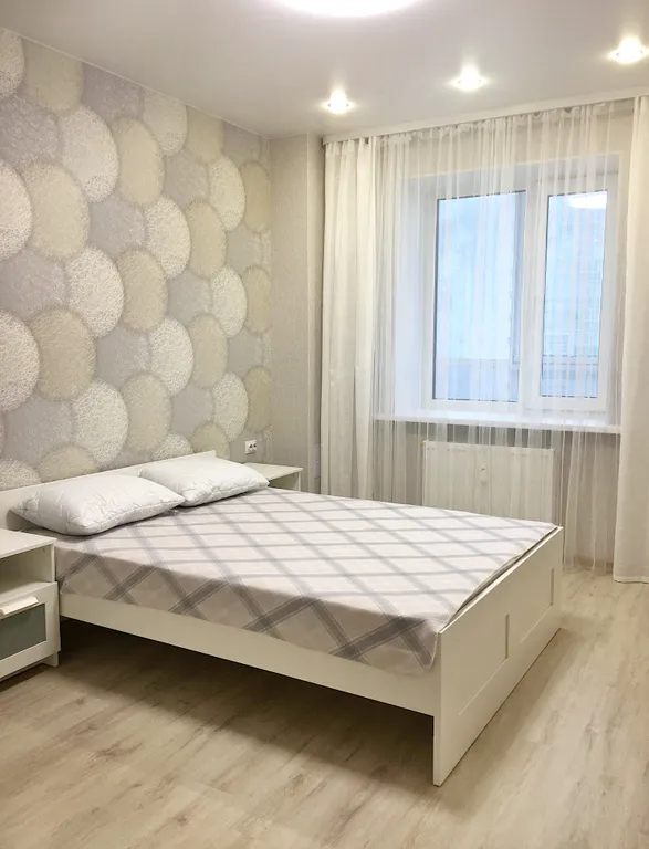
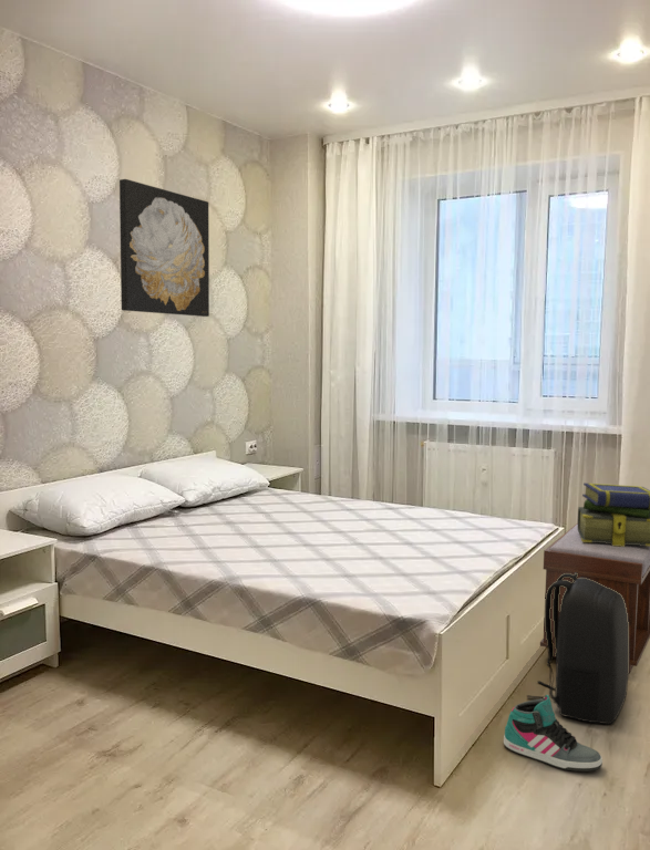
+ wall art (167, 252)
+ stack of books (618, 512)
+ bench (609, 584)
+ sneaker (553, 727)
+ backpack (579, 638)
